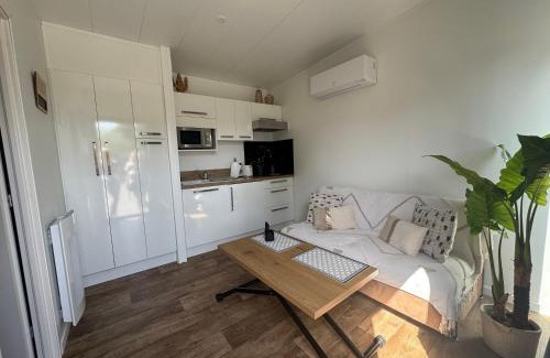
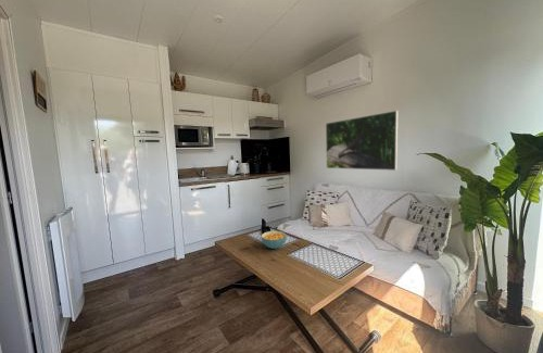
+ cereal bowl (274, 241)
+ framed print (356, 143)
